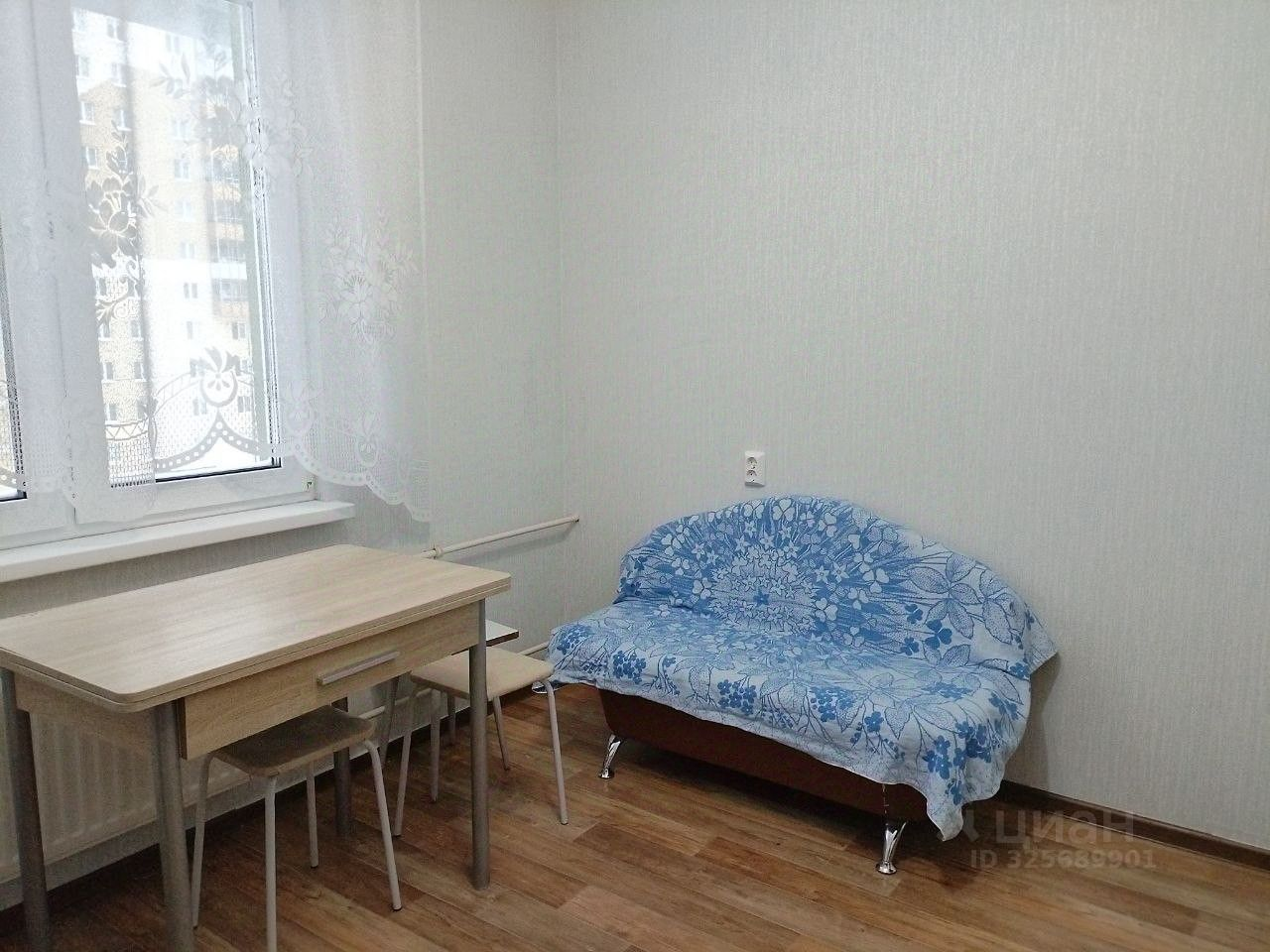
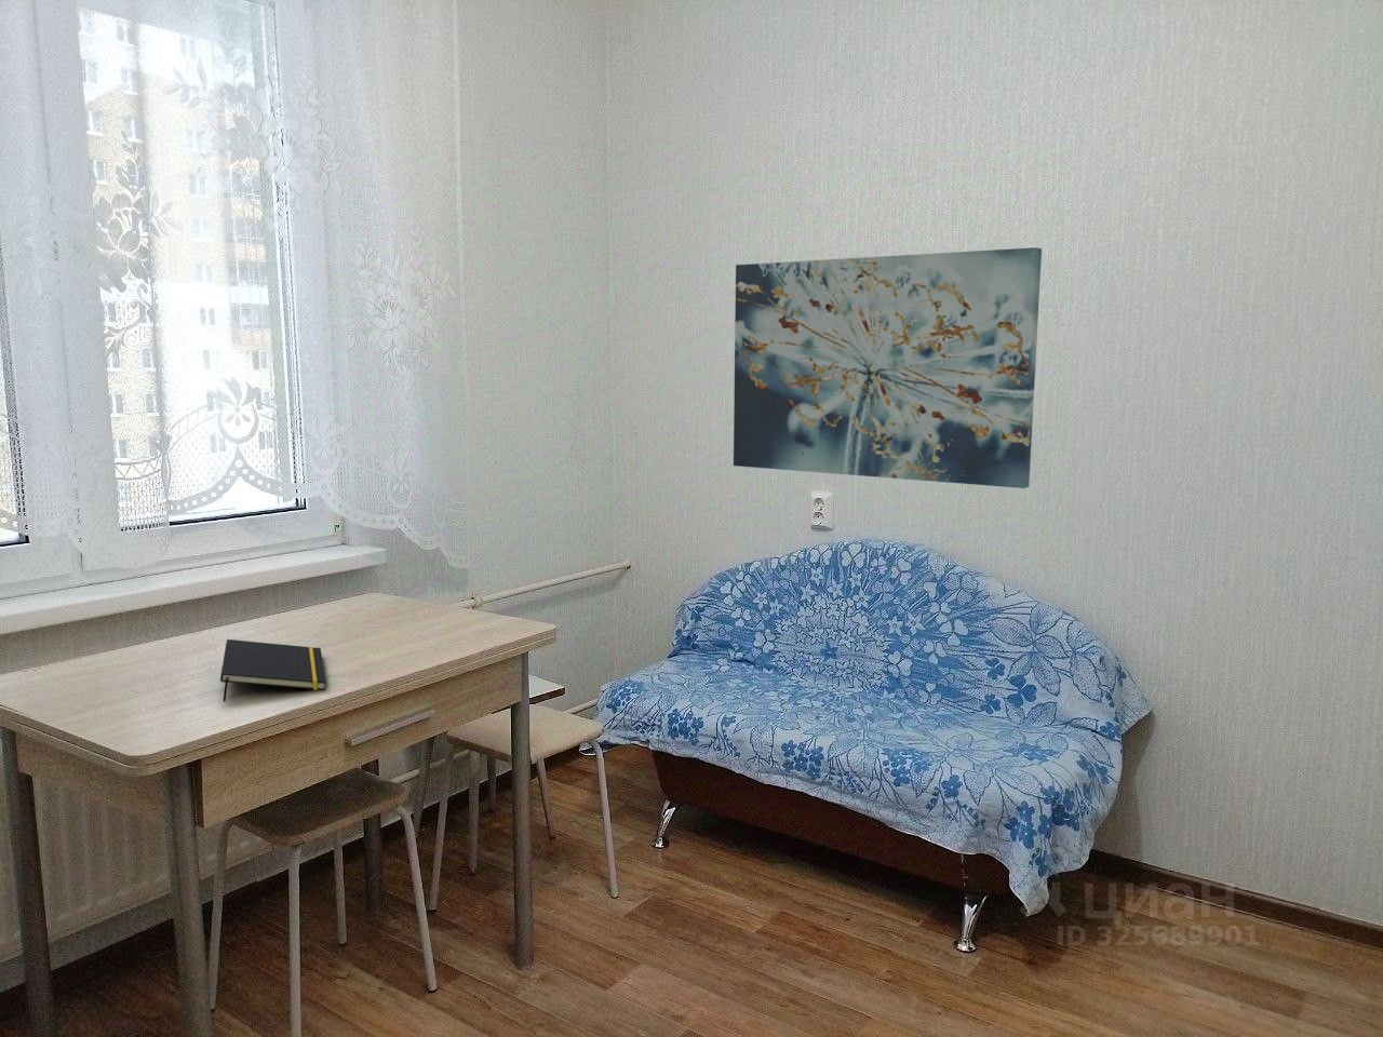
+ wall art (872, 367)
+ notepad (273, 663)
